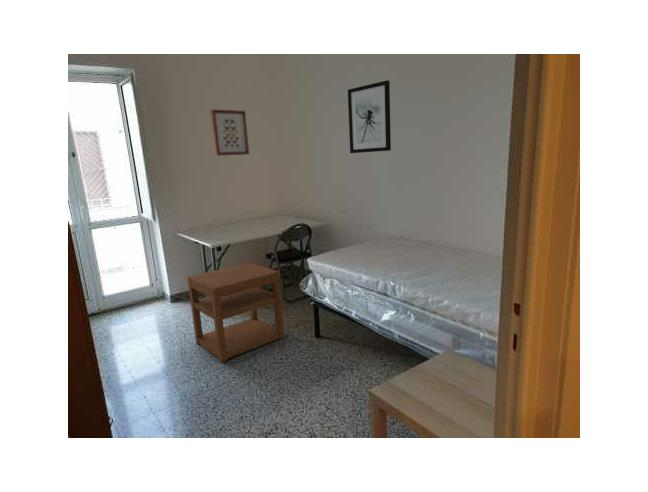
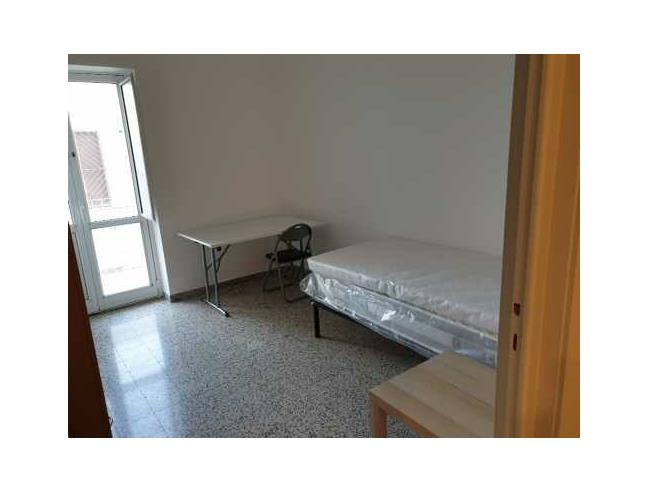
- wall art (368, 119)
- wall art (230, 132)
- nightstand (237, 307)
